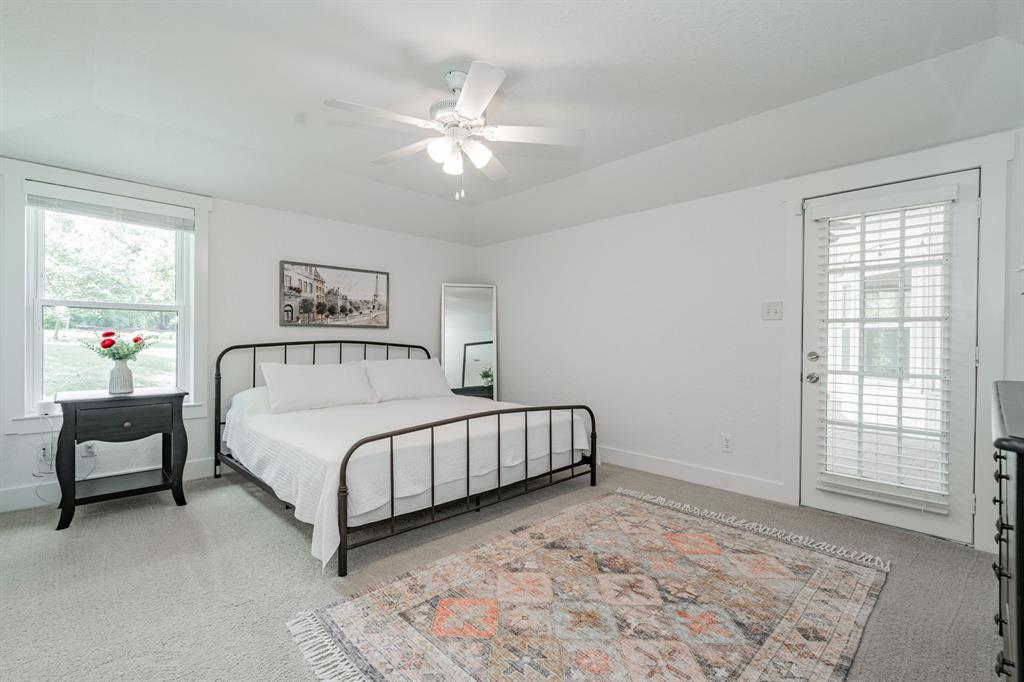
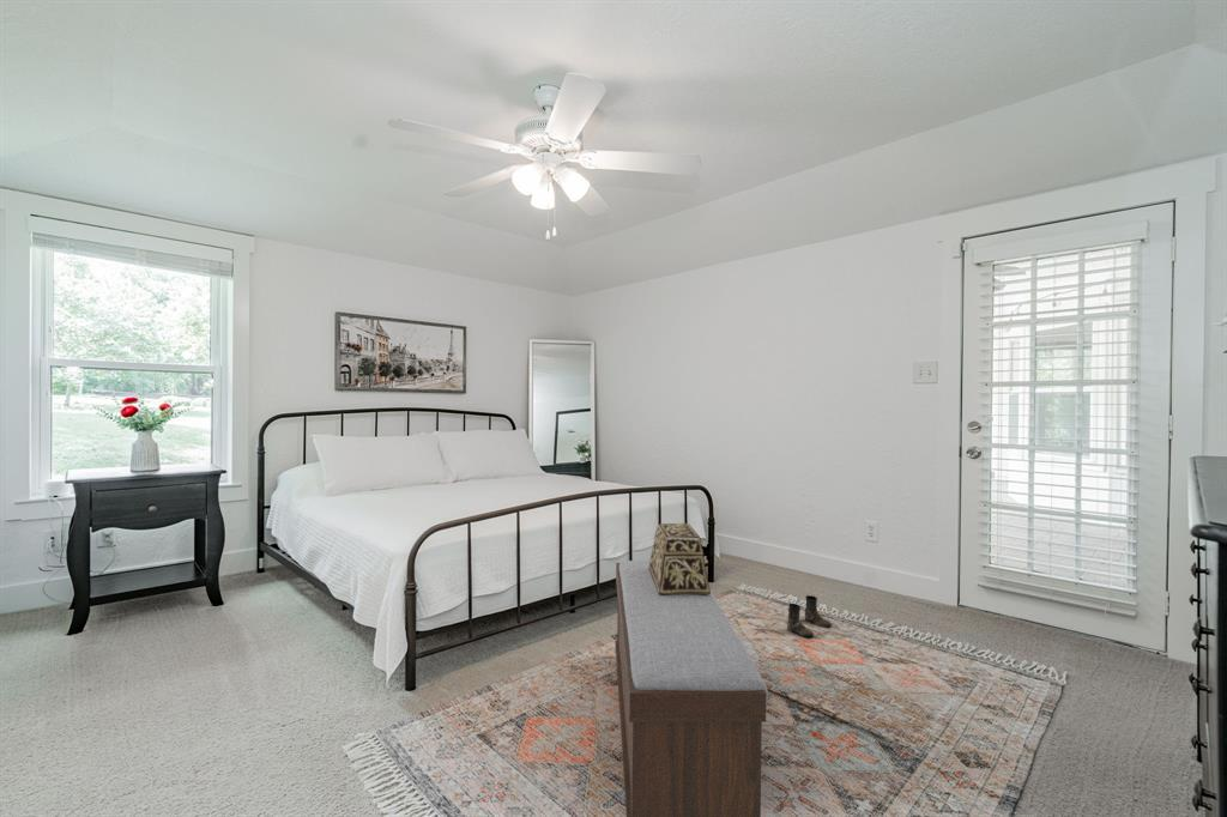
+ bench (671, 664)
+ decorative box (677, 555)
+ boots (809, 616)
